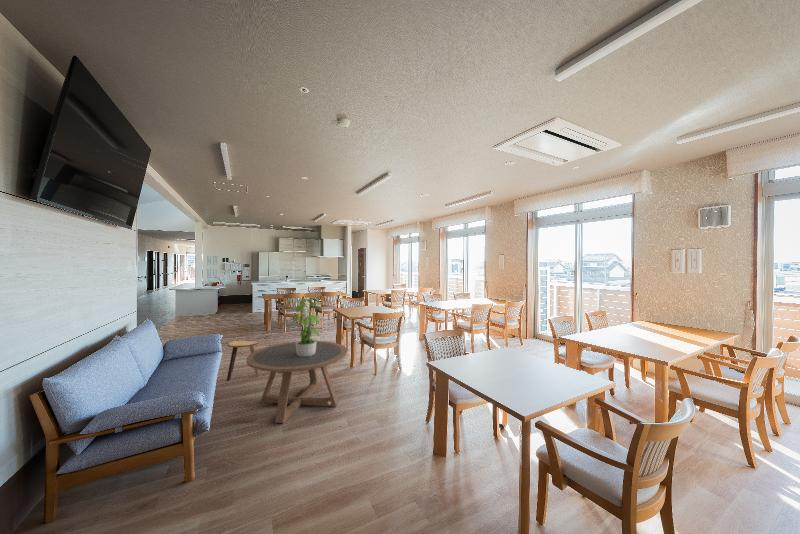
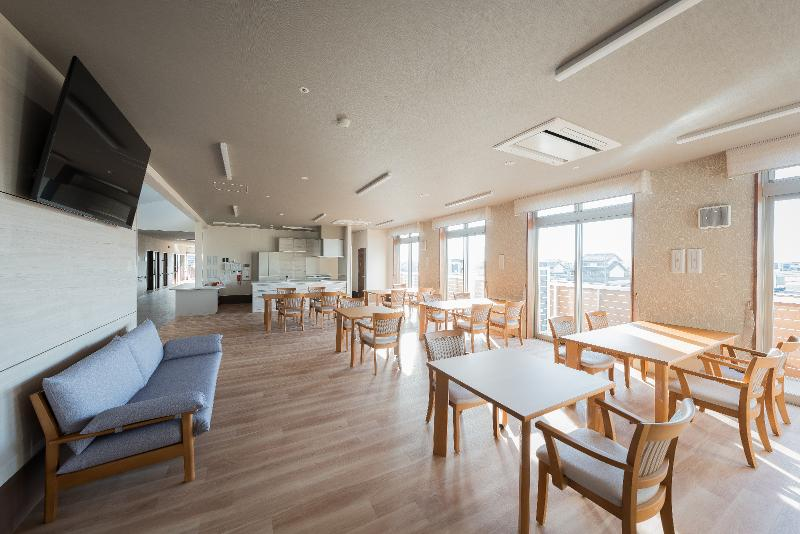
- stool (235, 357)
- coffee table (296, 371)
- potted plant (303, 325)
